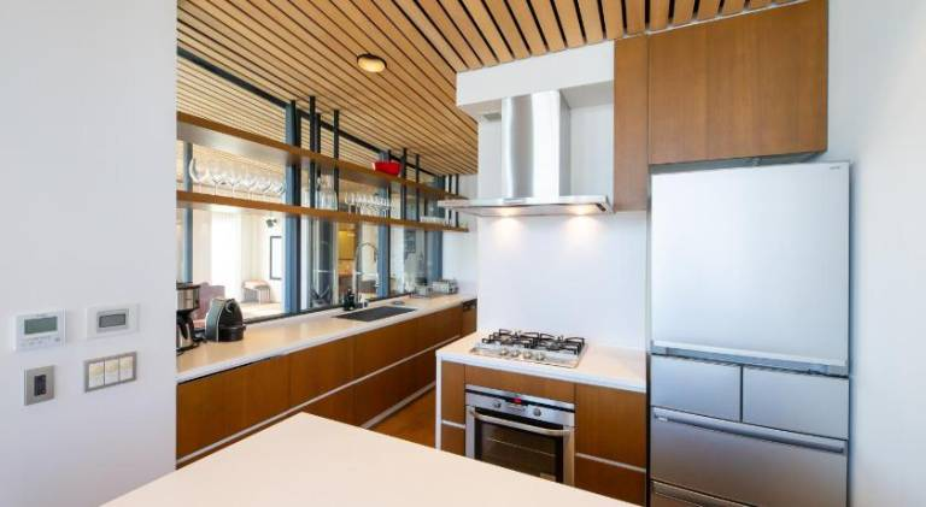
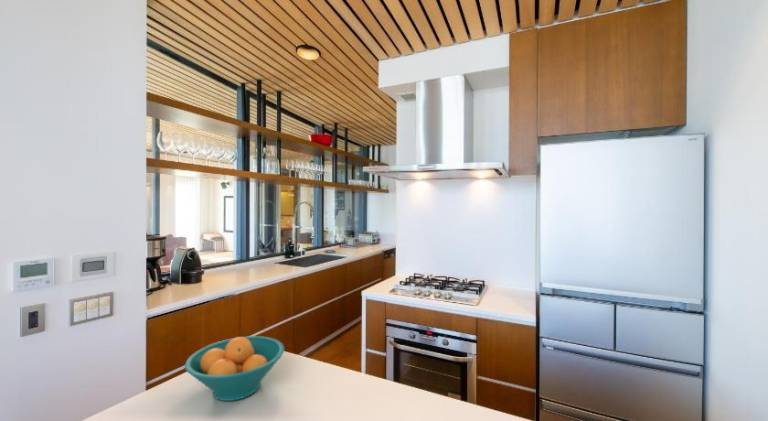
+ fruit bowl (237, 363)
